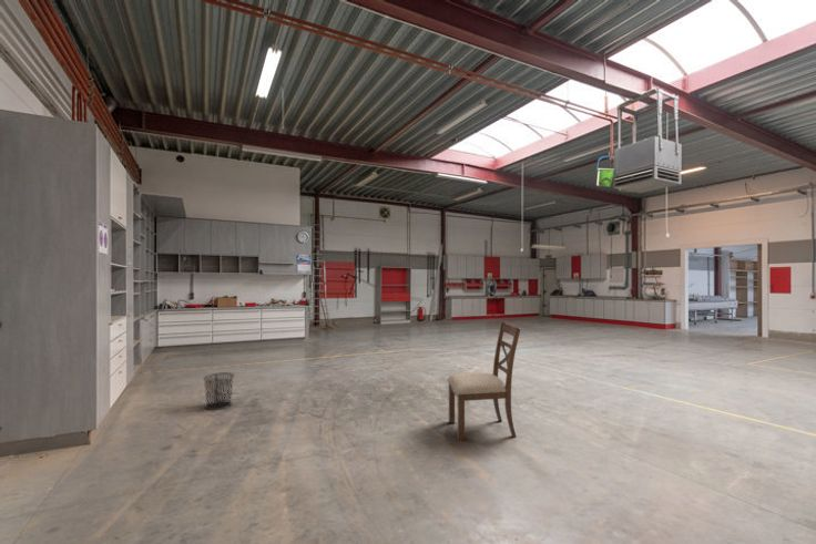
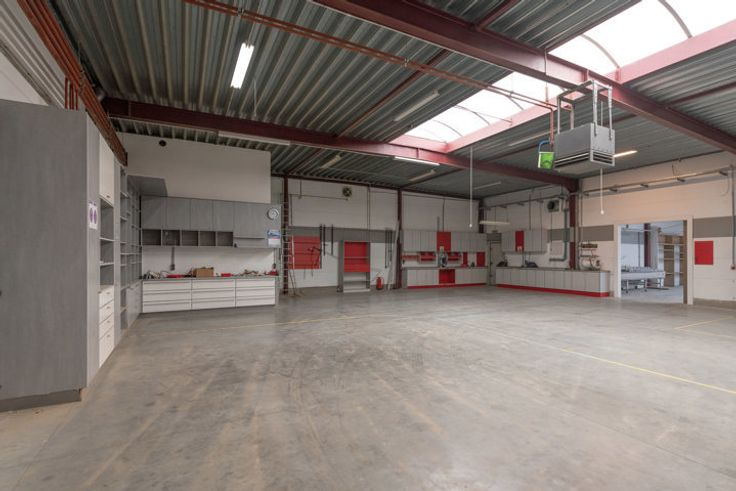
- chair (482, 377)
- waste bin (218, 390)
